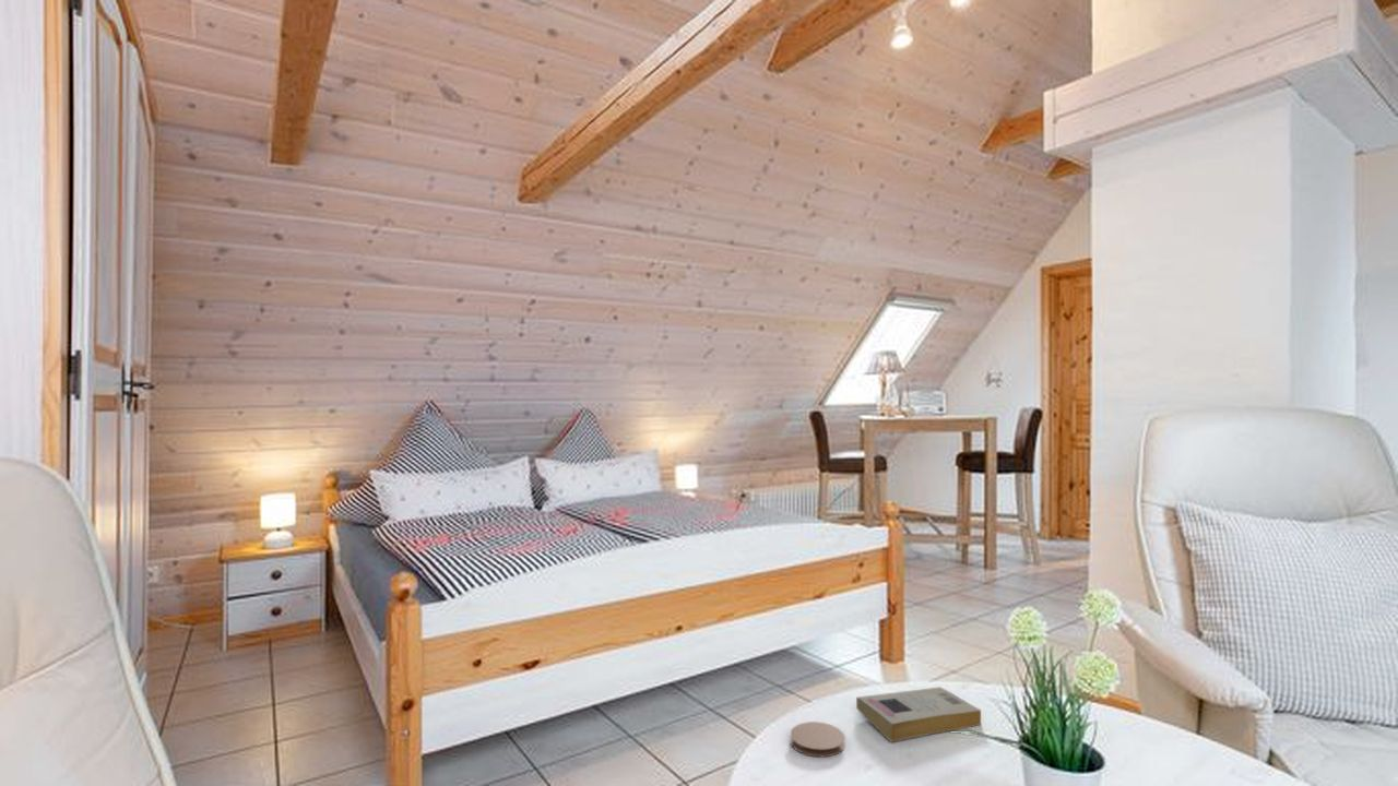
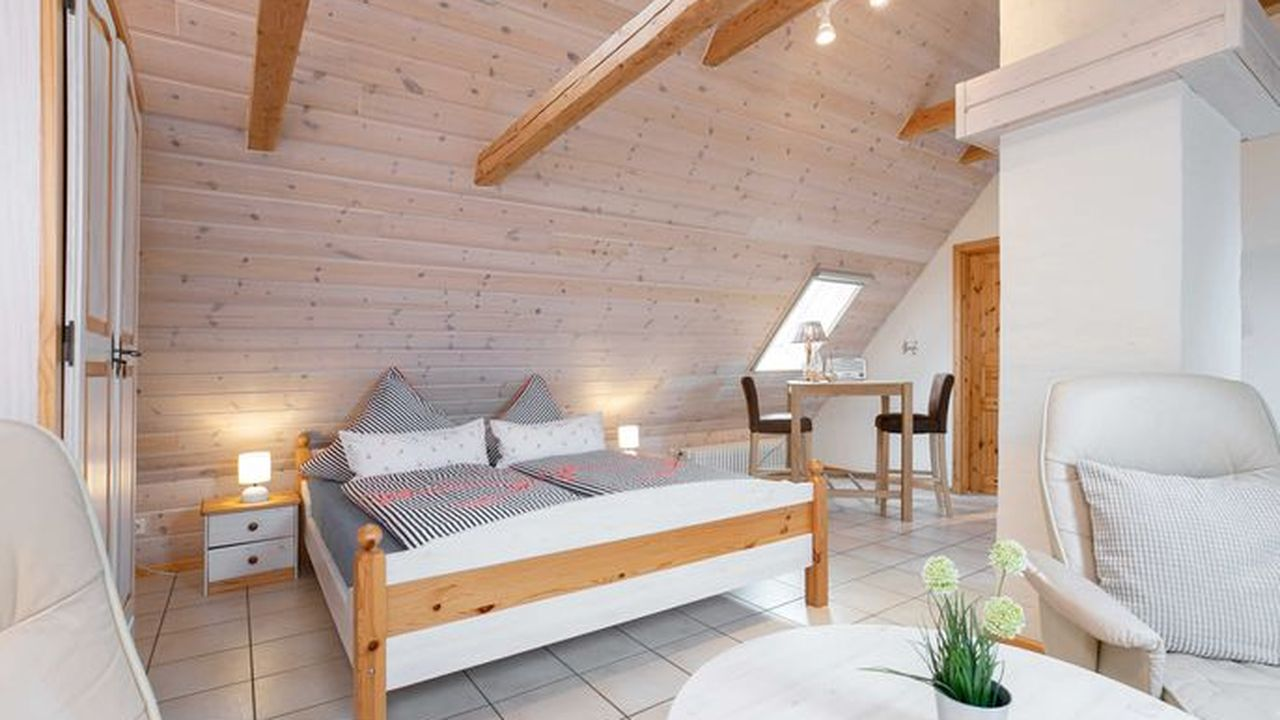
- coaster (817, 738)
- book (916, 710)
